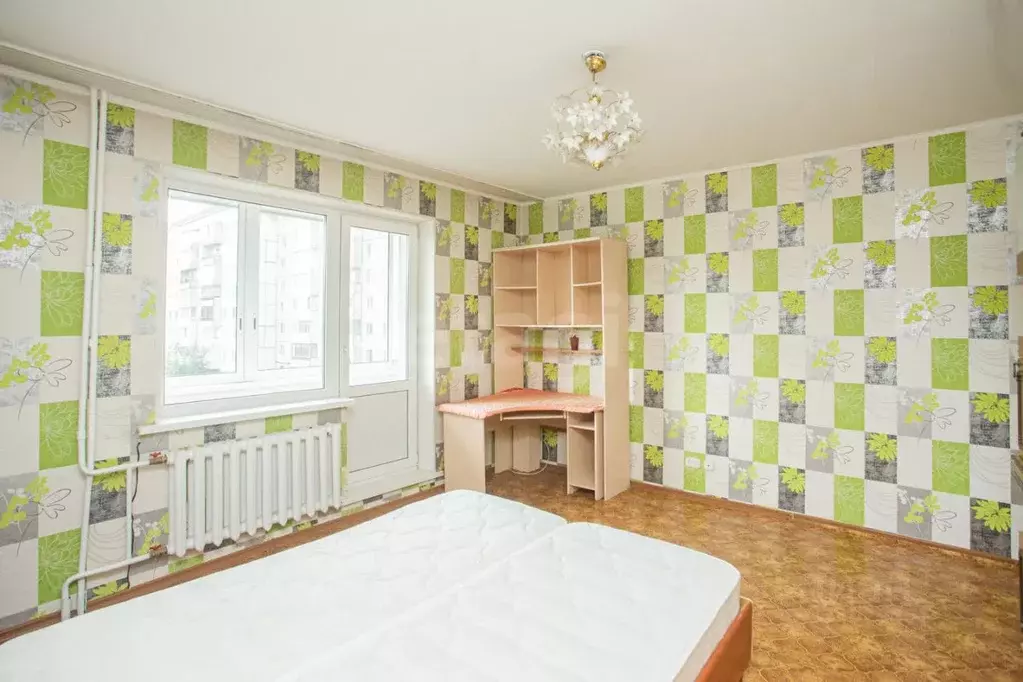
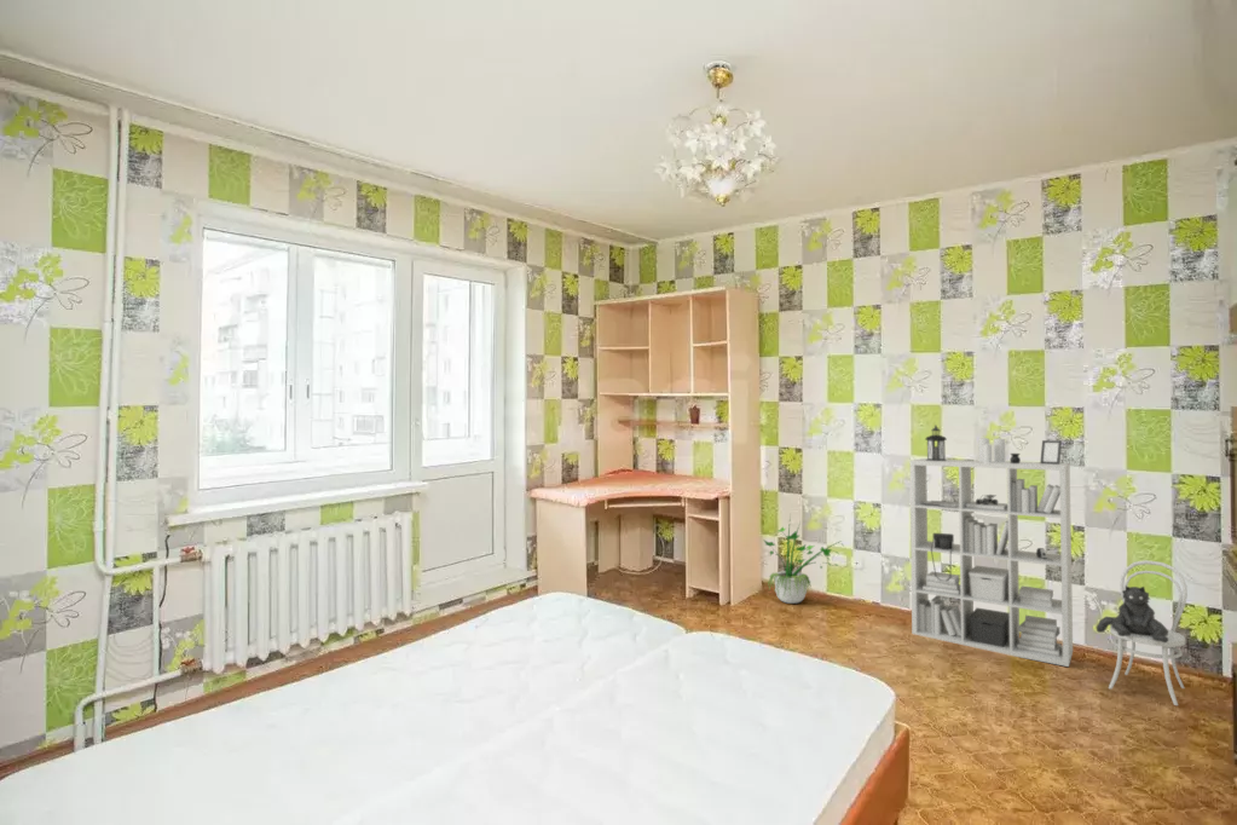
+ potted plant (804, 559)
+ bookshelf (1037, 548)
